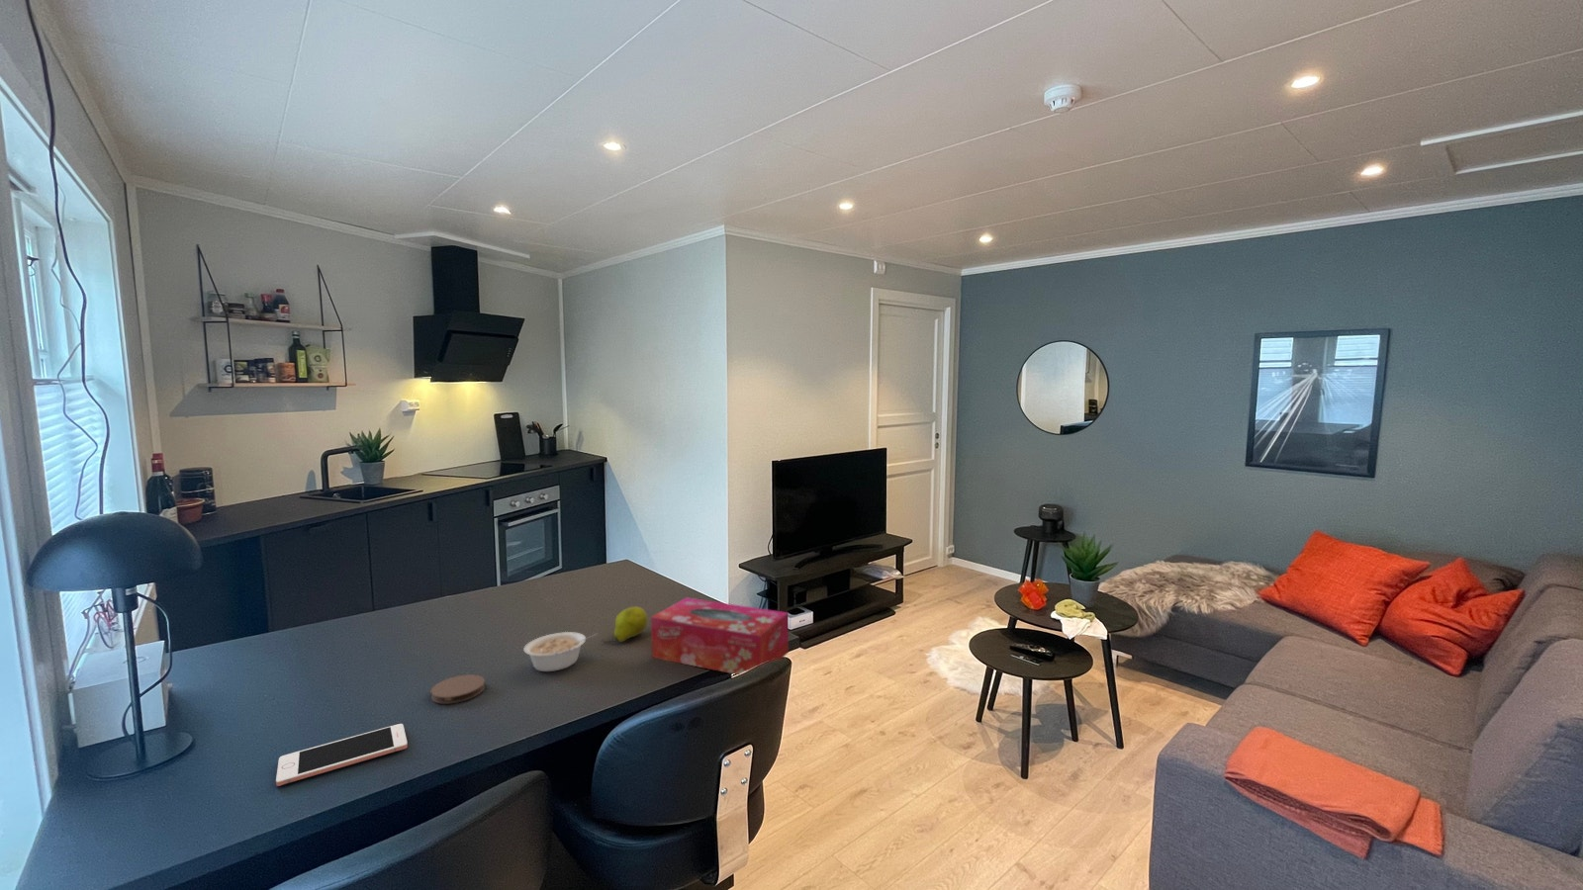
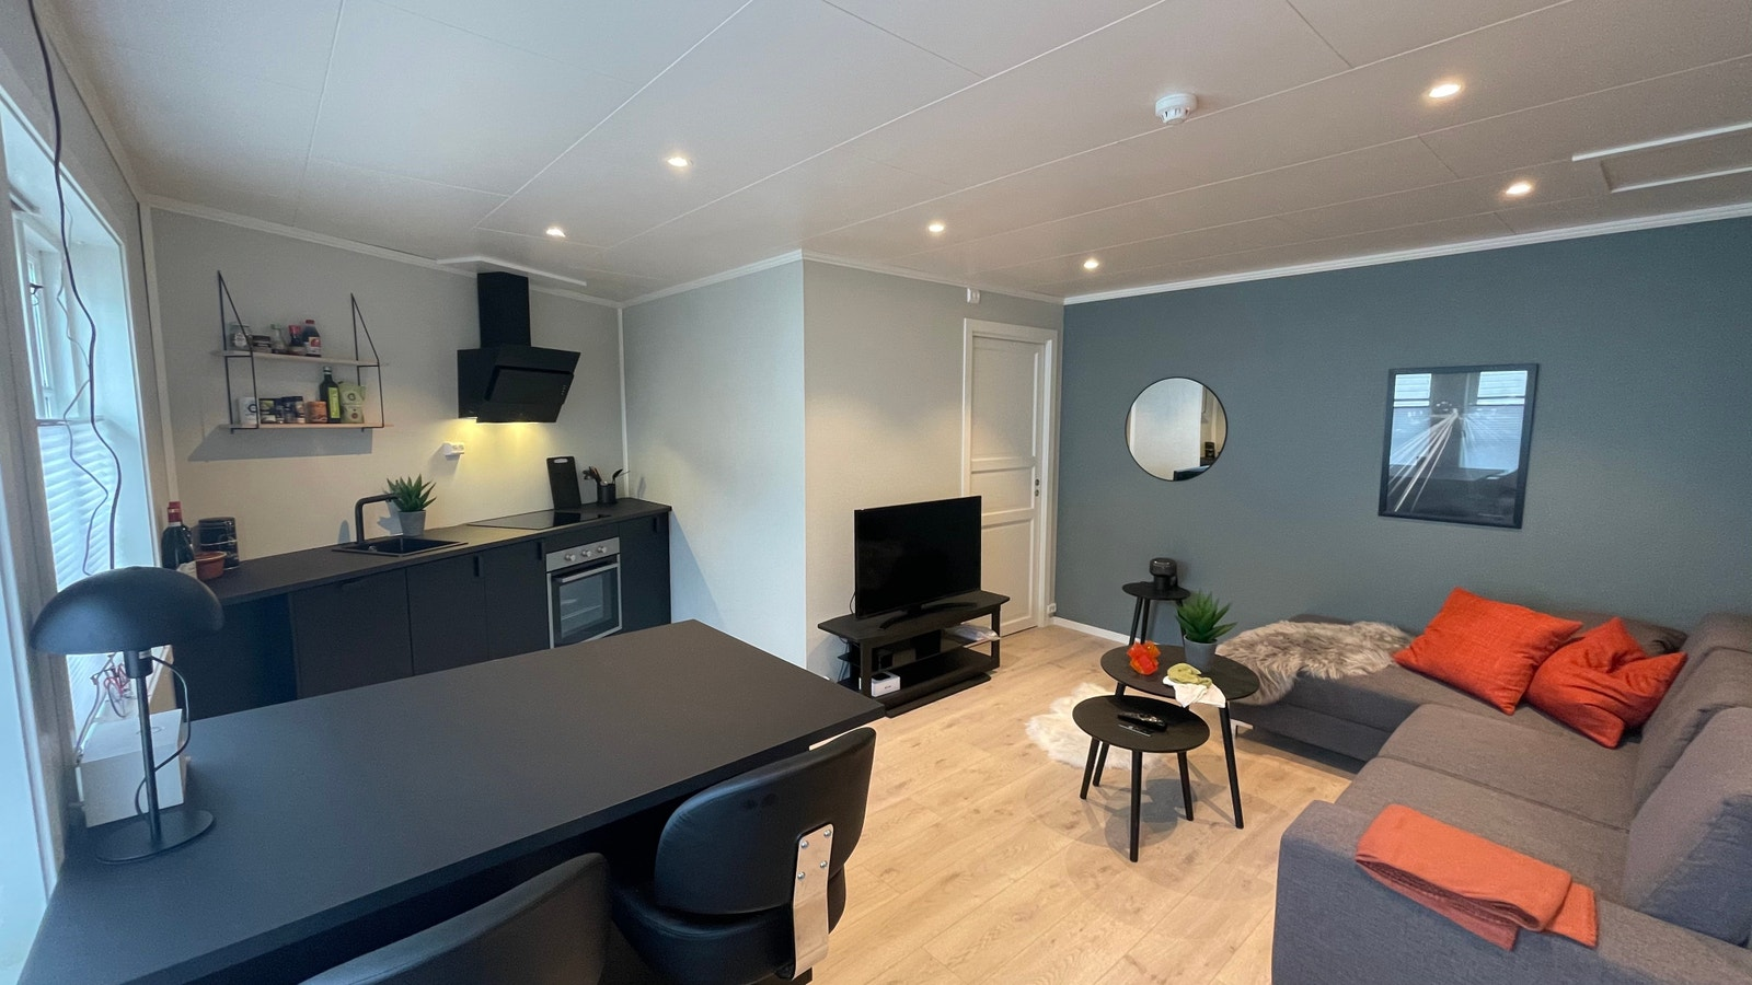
- legume (557, 650)
- cell phone (345, 752)
- tissue box (720, 635)
- fruit (626, 622)
- coaster (458, 688)
